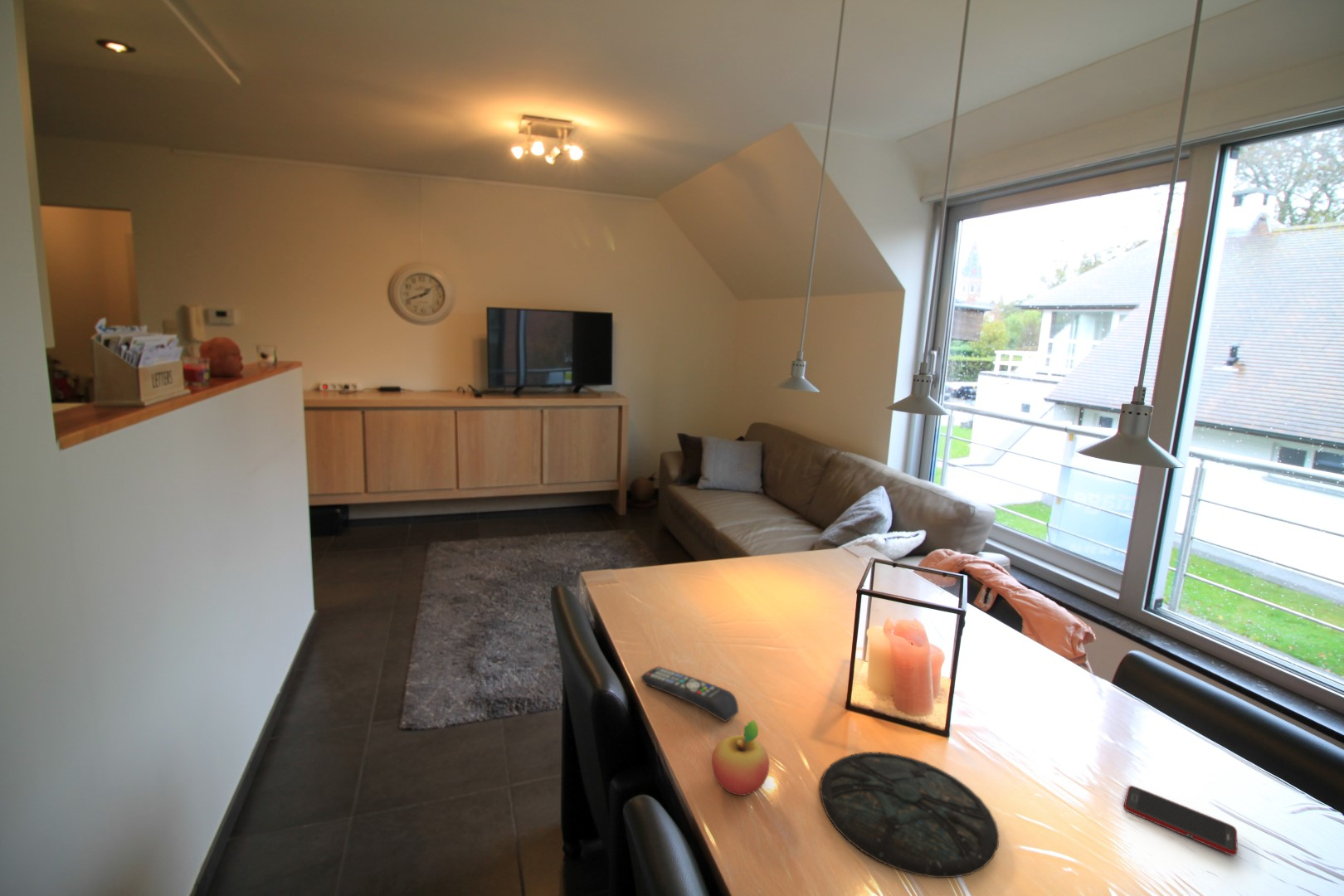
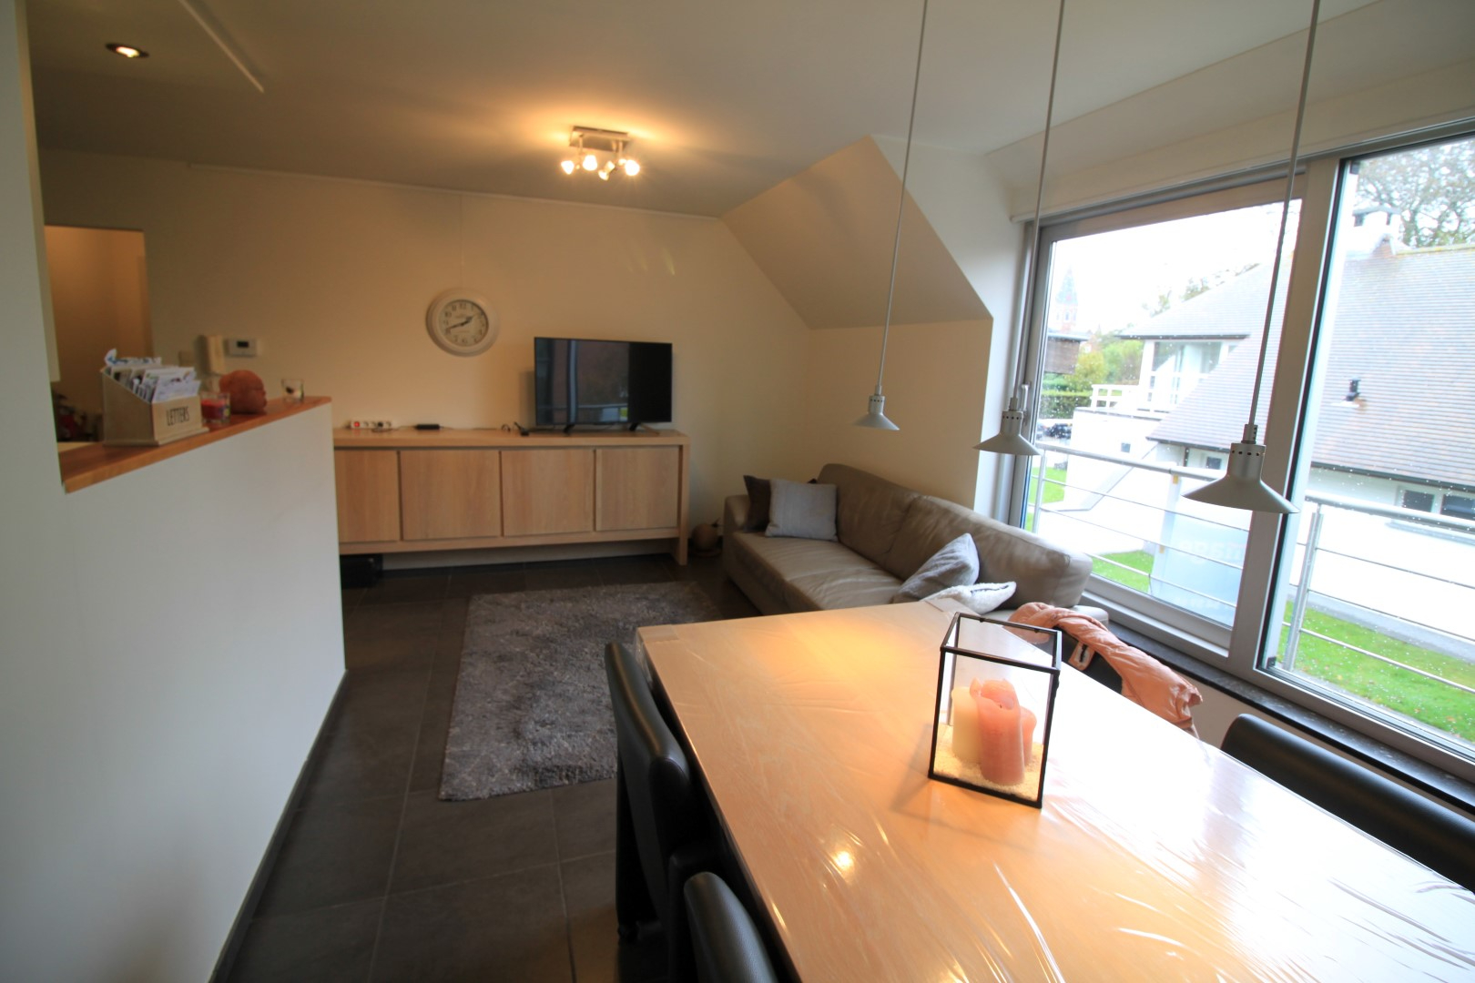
- plate (906, 798)
- fruit (740, 759)
- cell phone (1179, 818)
- remote control (689, 689)
